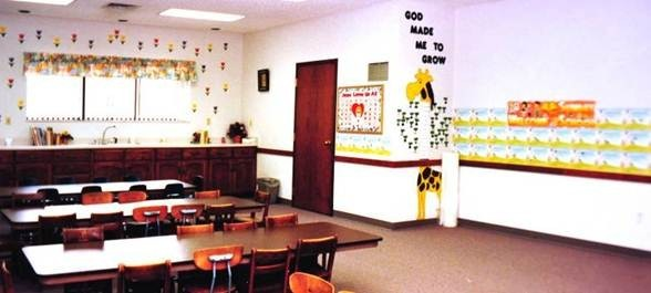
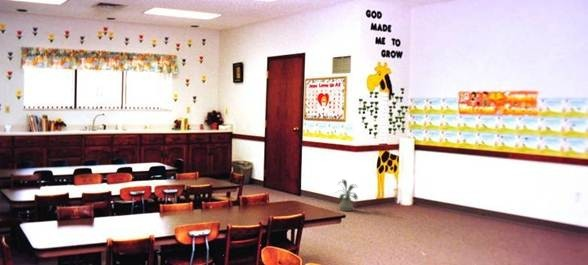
+ house plant (349, 194)
